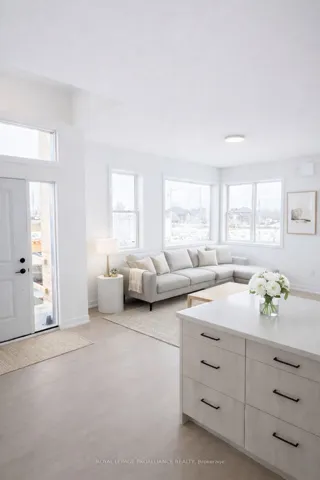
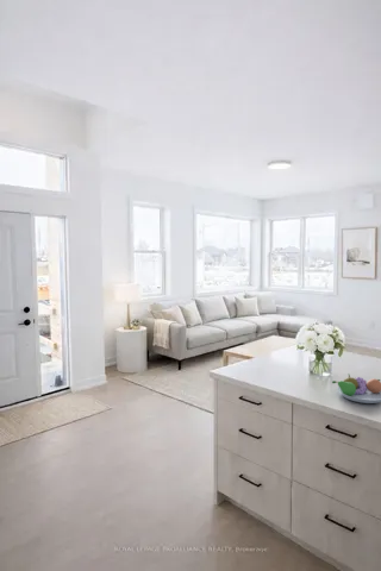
+ fruit bowl (360, 387)
